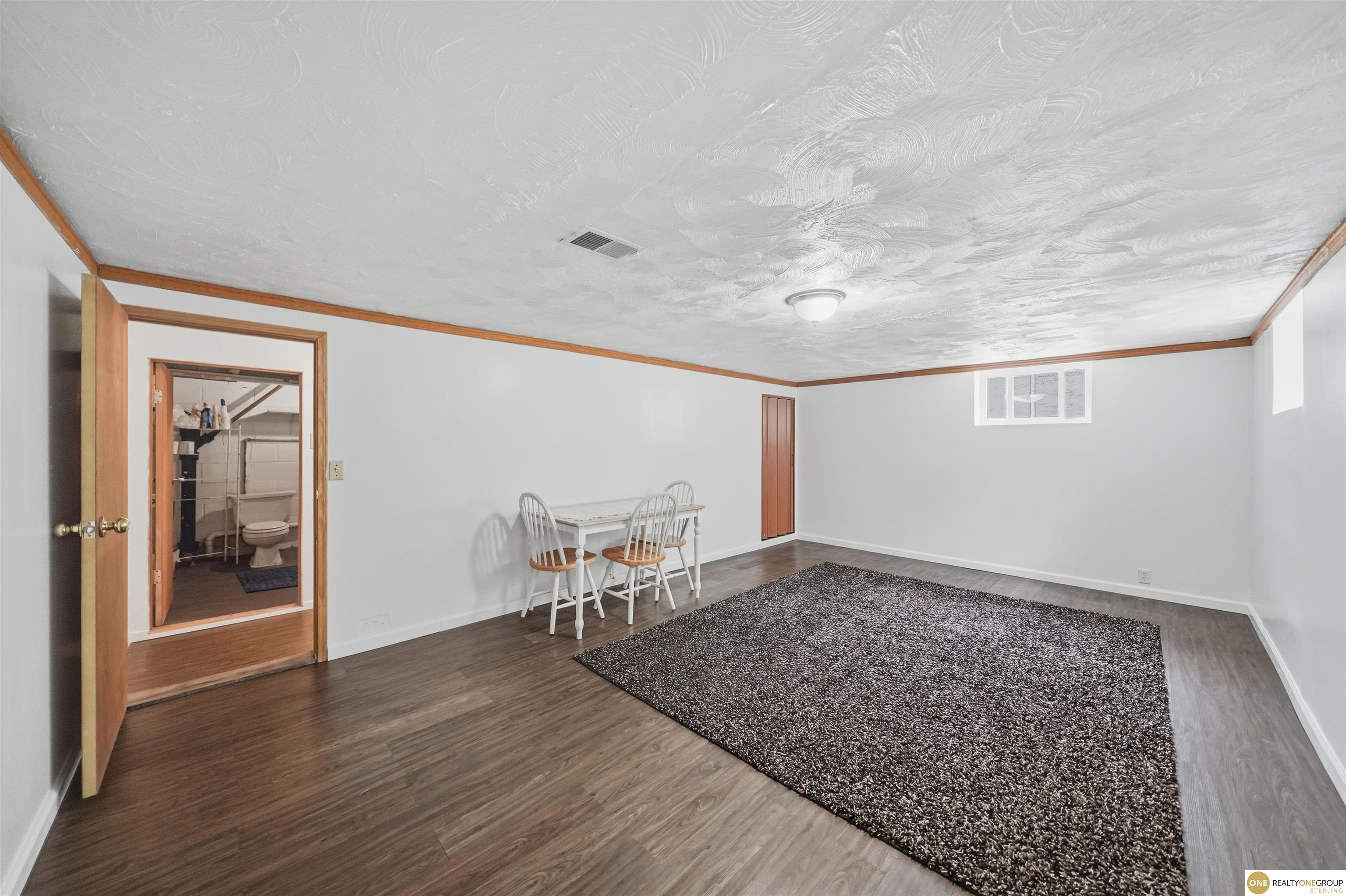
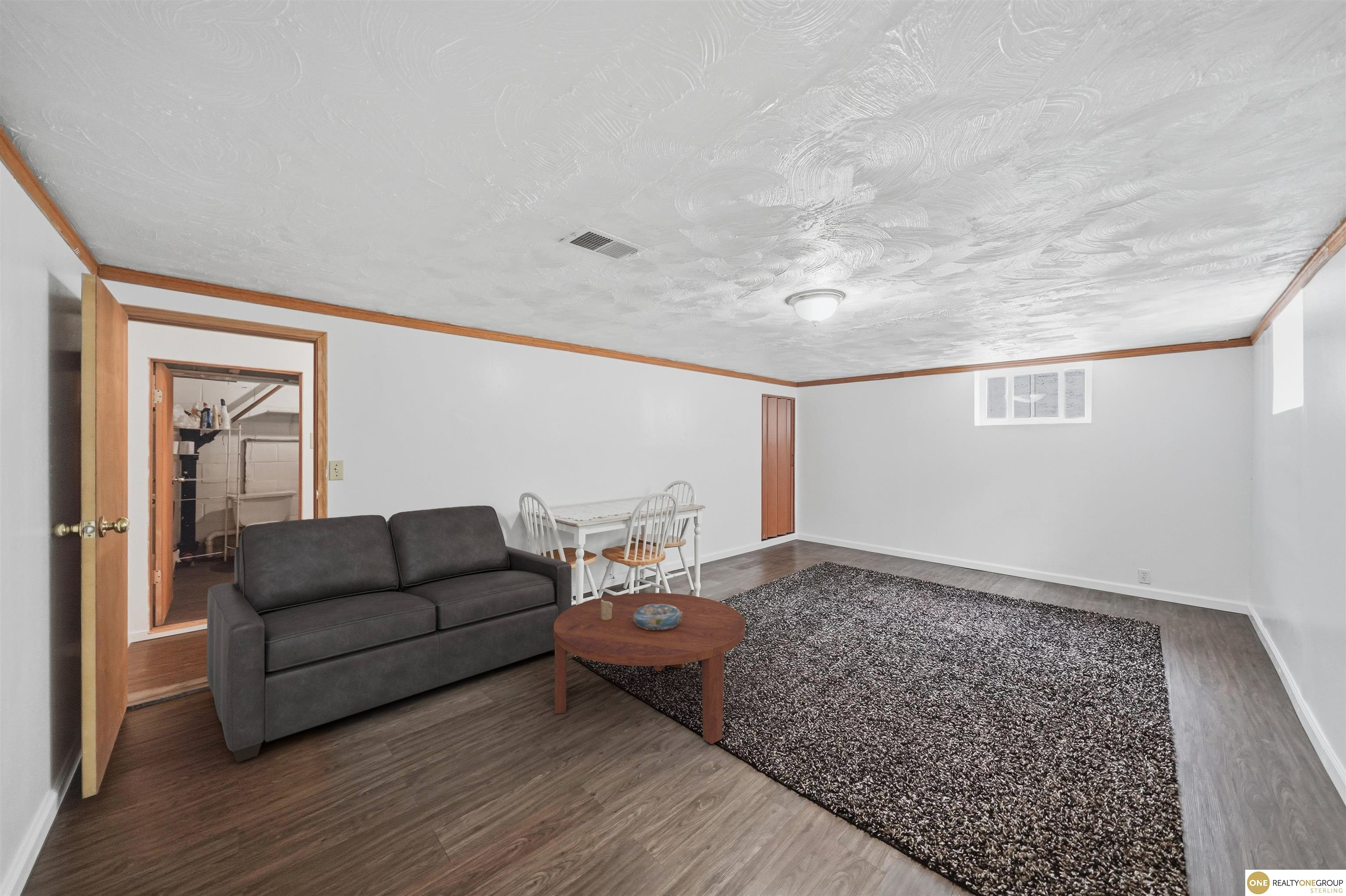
+ candle (606, 609)
+ sofa (407, 595)
+ coffee table (650, 660)
+ decorative bowl (658, 616)
